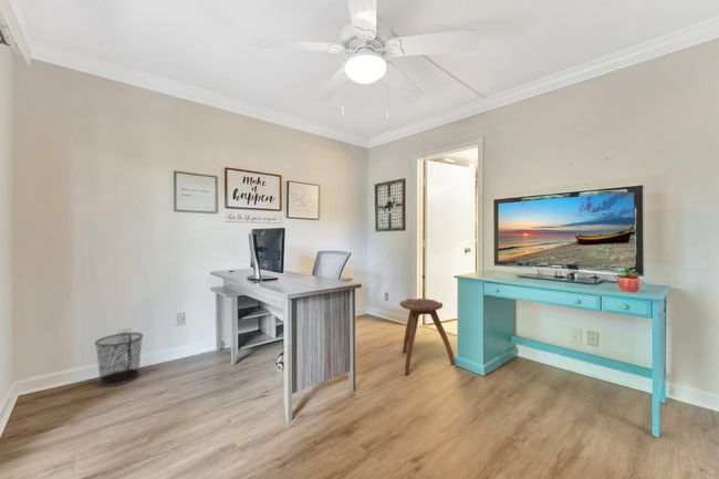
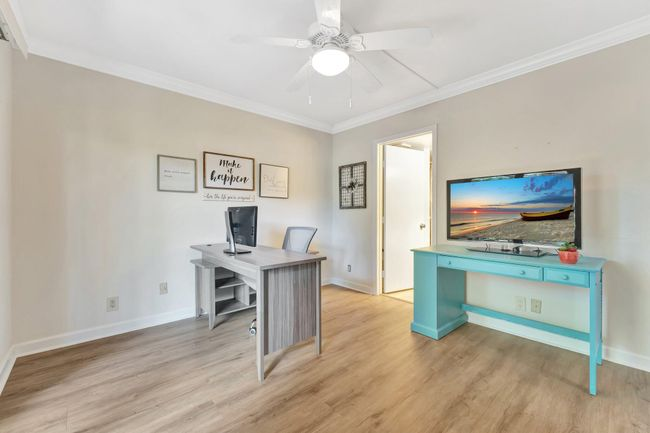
- waste bin (119, 358)
- stool (415, 333)
